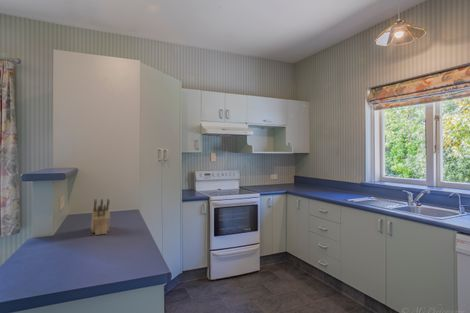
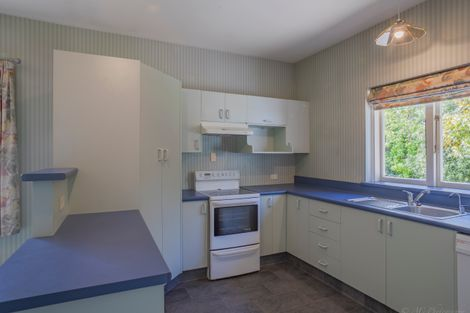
- knife block (100, 214)
